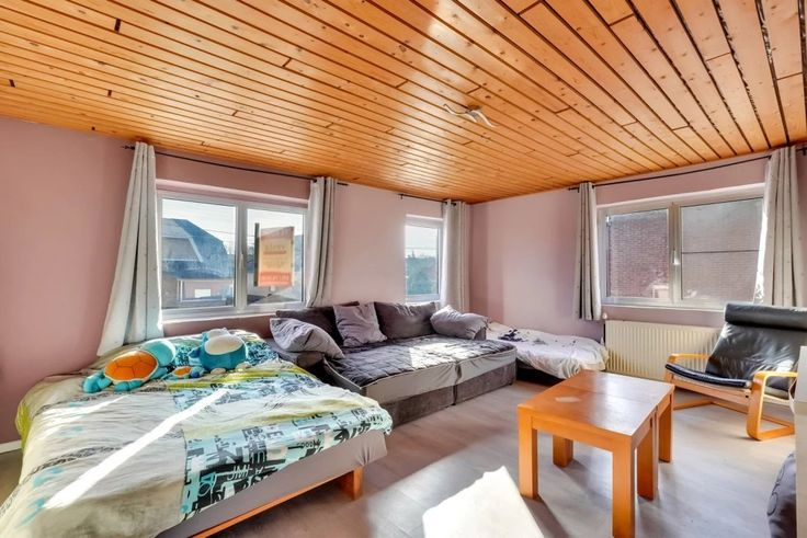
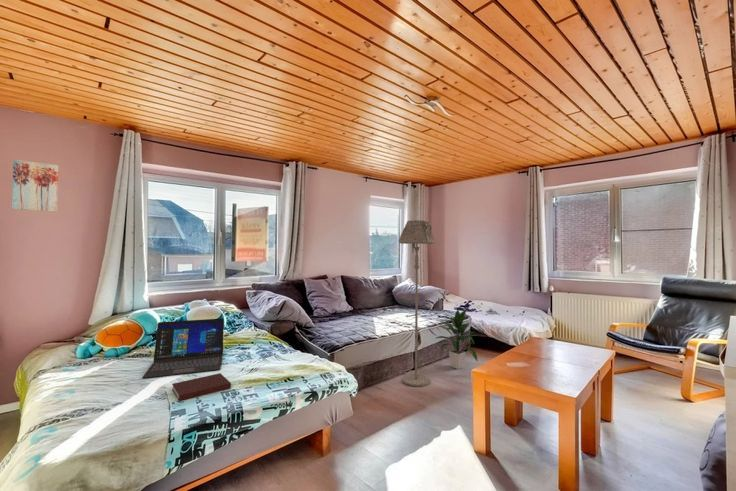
+ floor lamp (416, 300)
+ indoor plant (458, 338)
+ laptop (187, 344)
+ wall art (36, 186)
+ notebook (201, 386)
